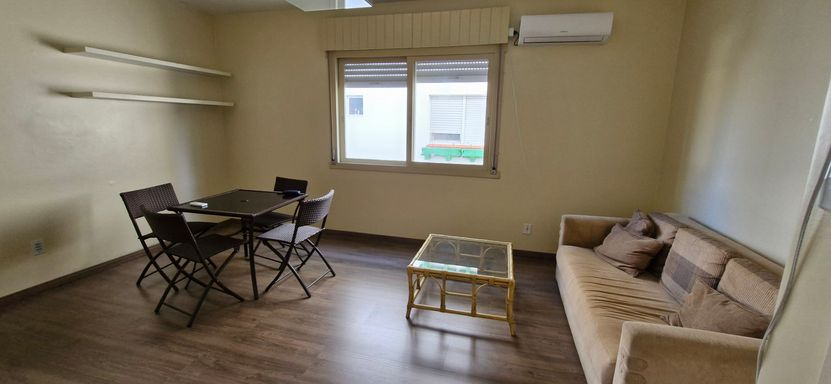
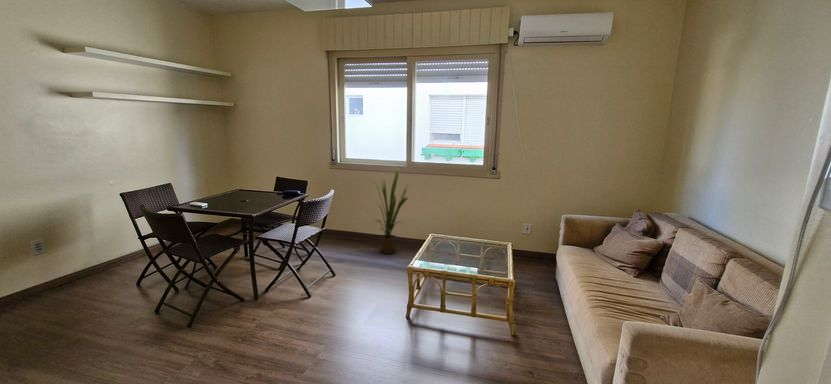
+ house plant (387, 210)
